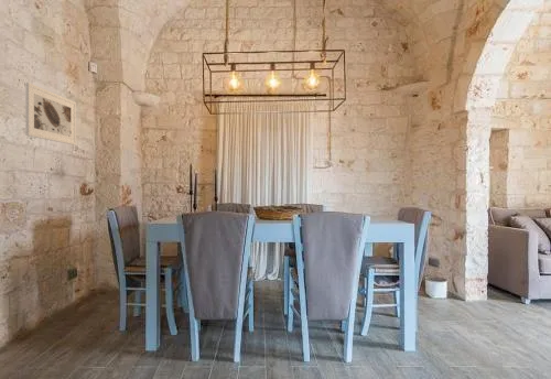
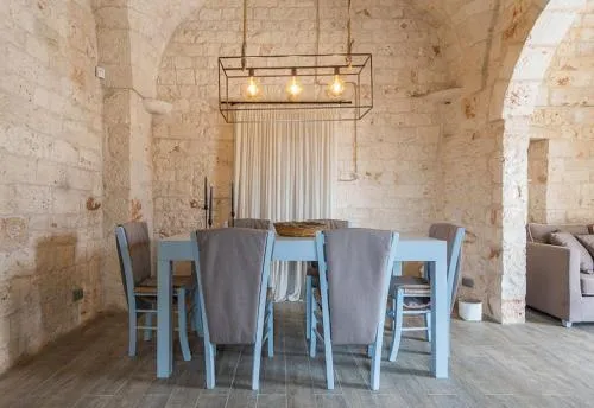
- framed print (53, 117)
